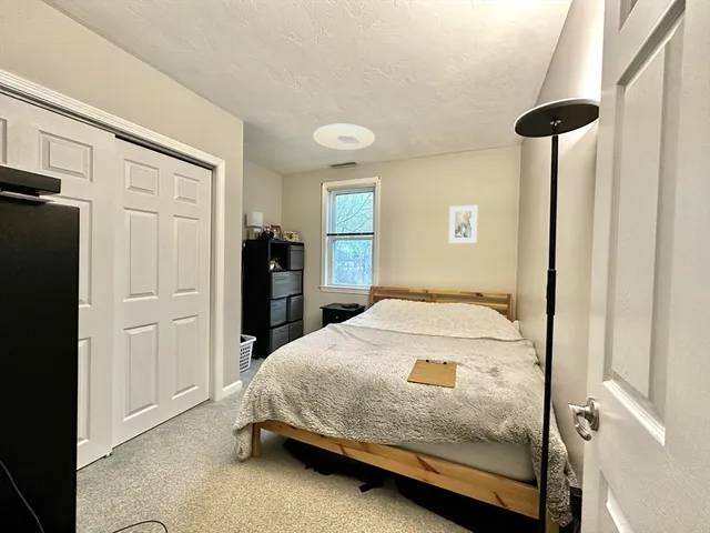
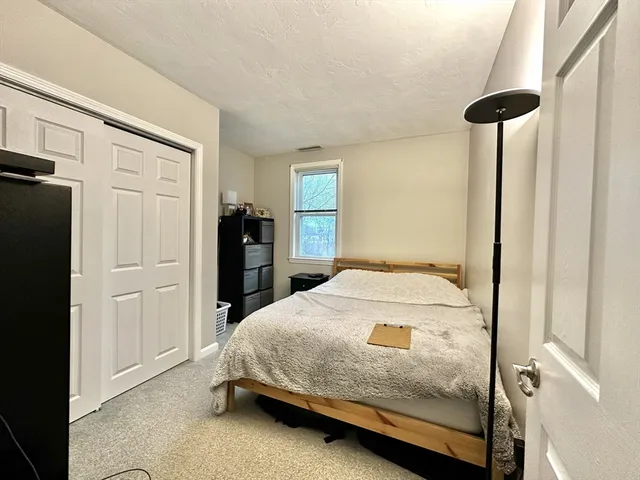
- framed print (463, 224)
- ceiling light (344, 134)
